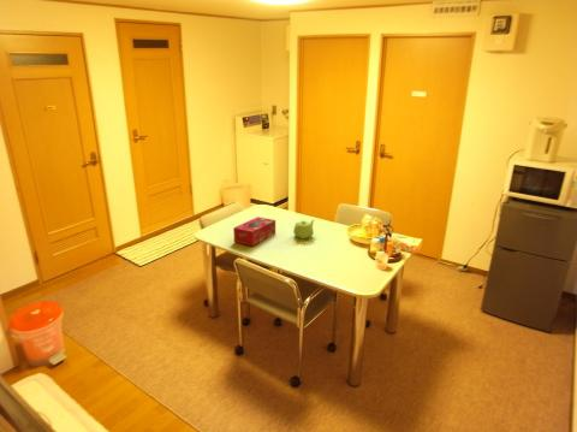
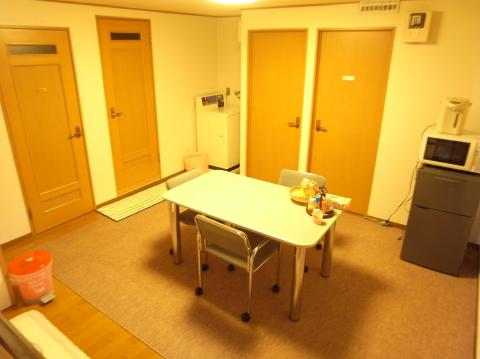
- tissue box (255, 230)
- teapot (304, 227)
